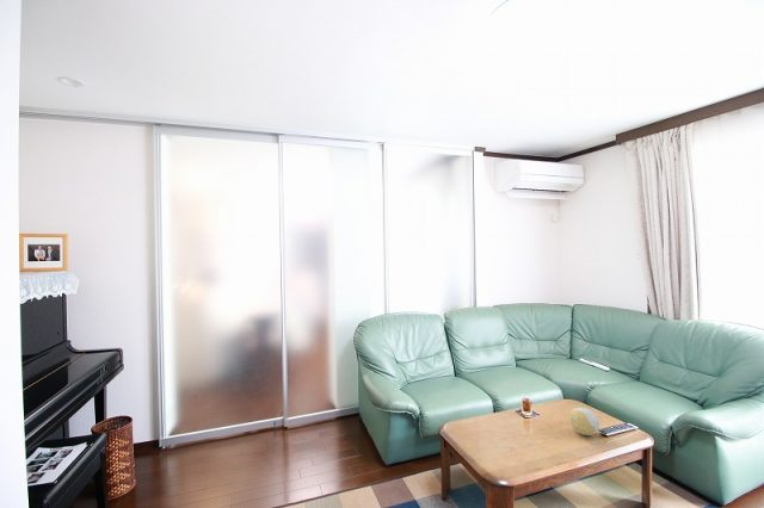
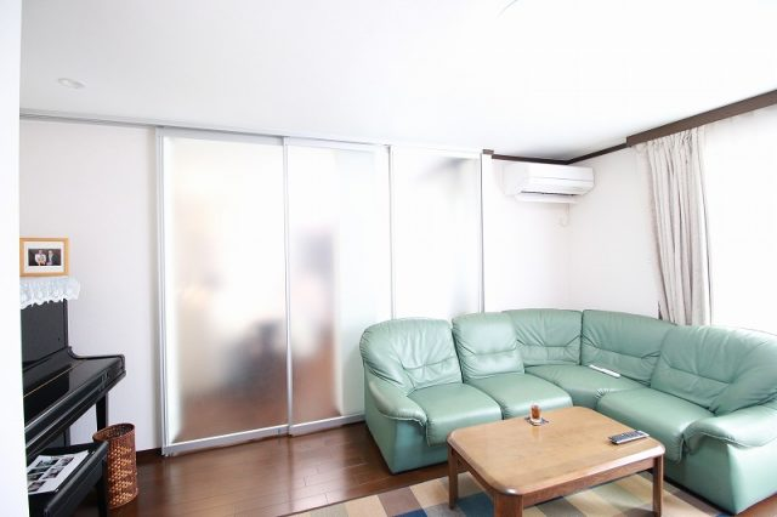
- decorative ball (584, 421)
